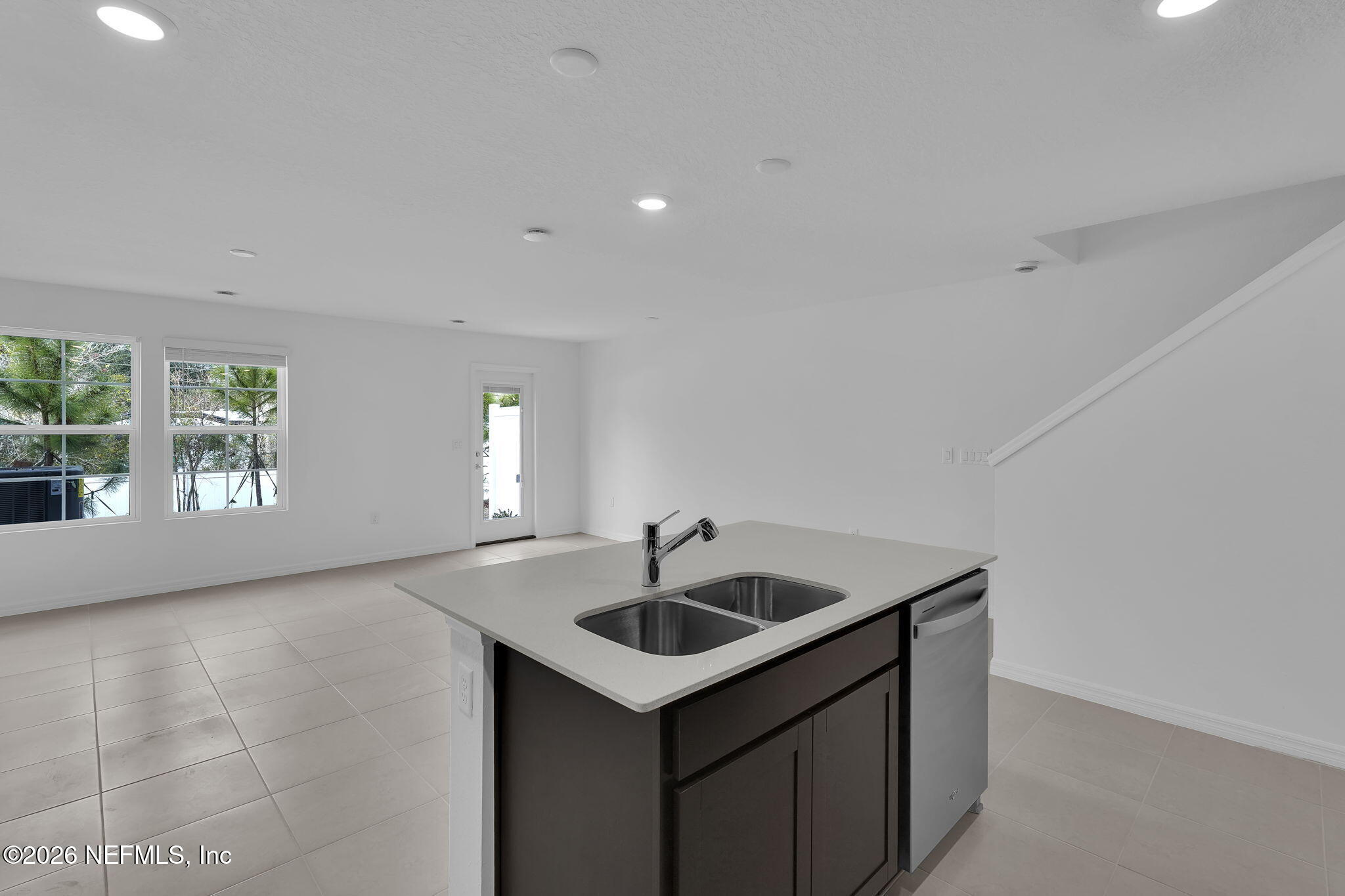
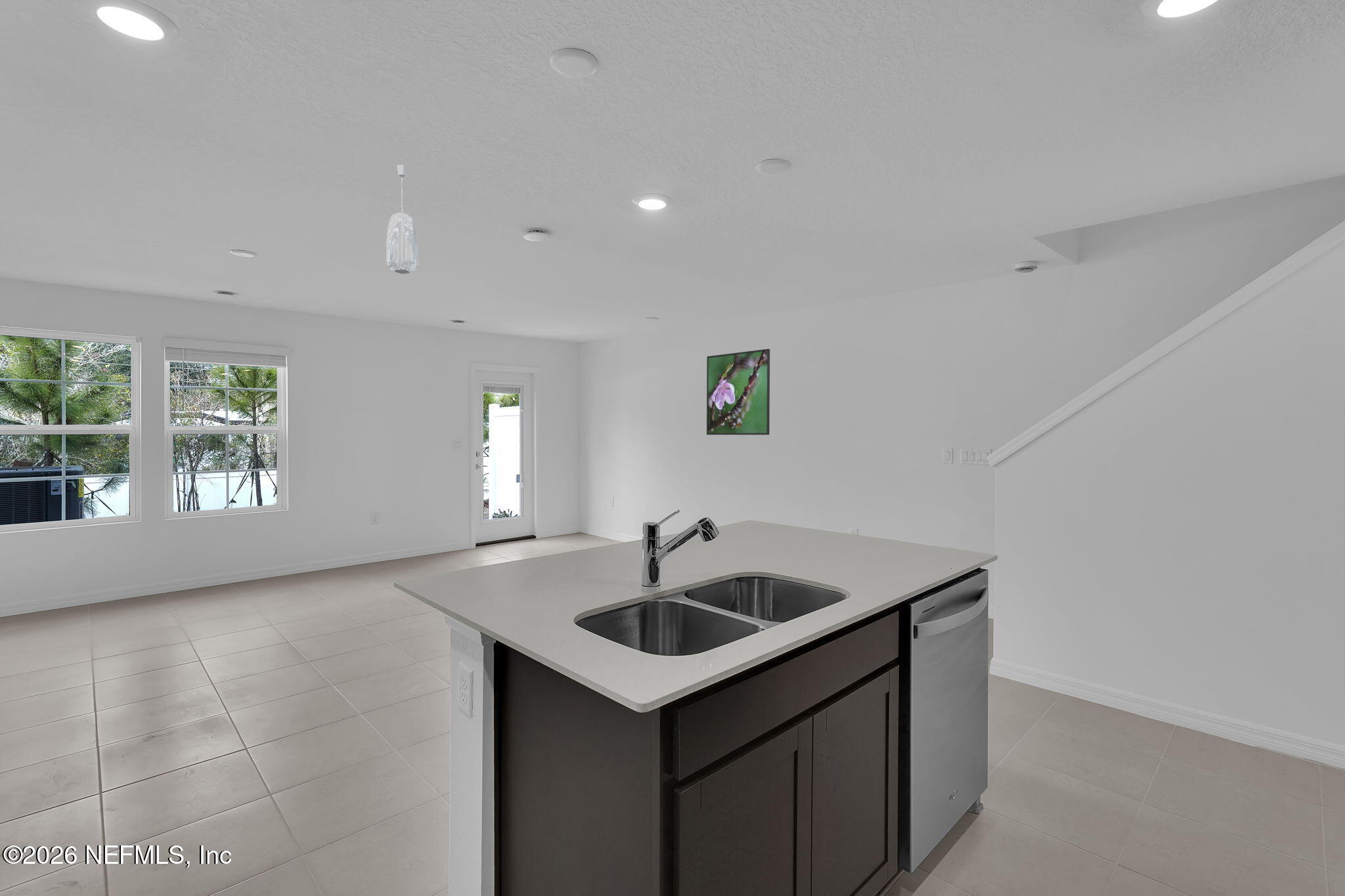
+ pendant light (401, 220)
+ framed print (736, 394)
